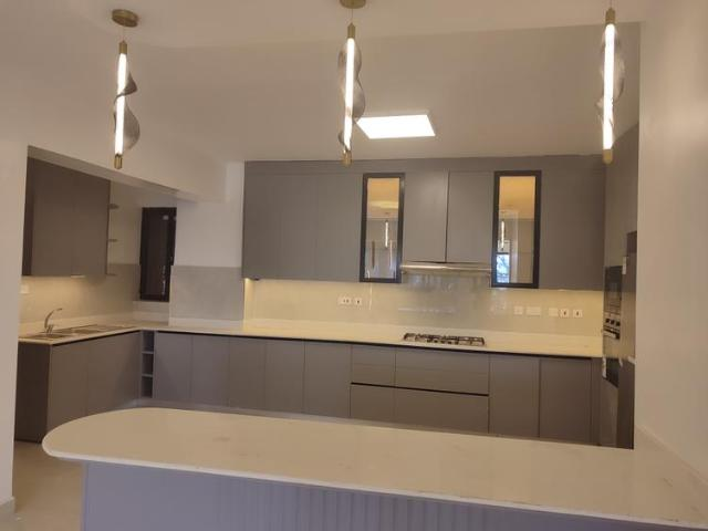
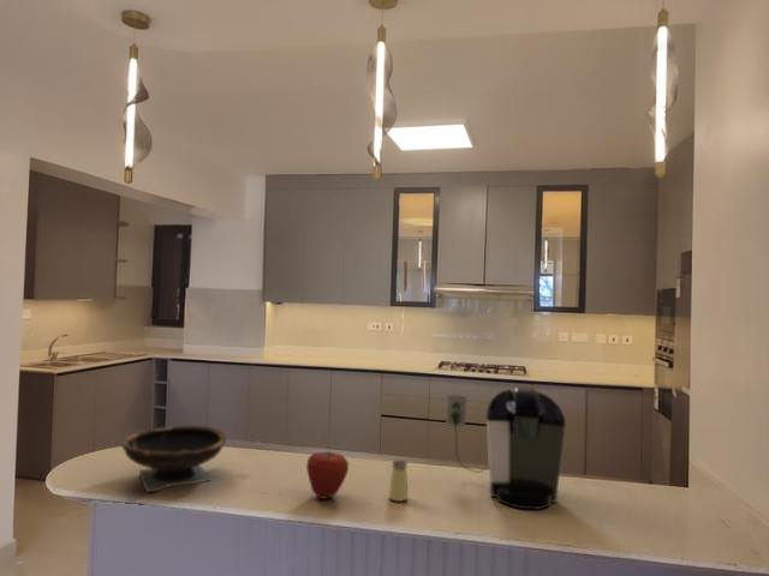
+ saltshaker (399, 479)
+ bowl (174, 457)
+ apple (327, 473)
+ coffee maker (502, 438)
